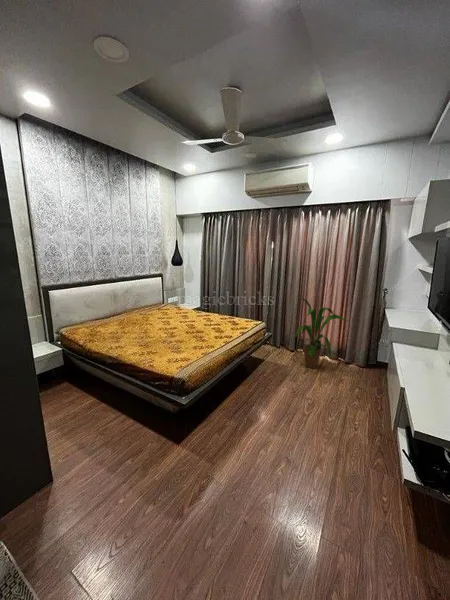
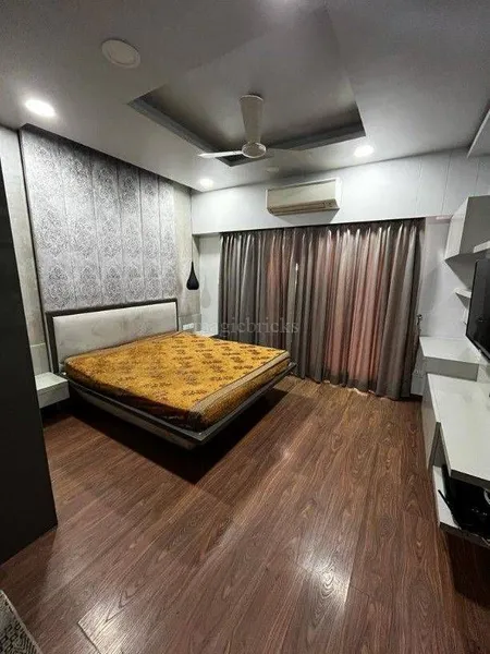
- house plant (320, 334)
